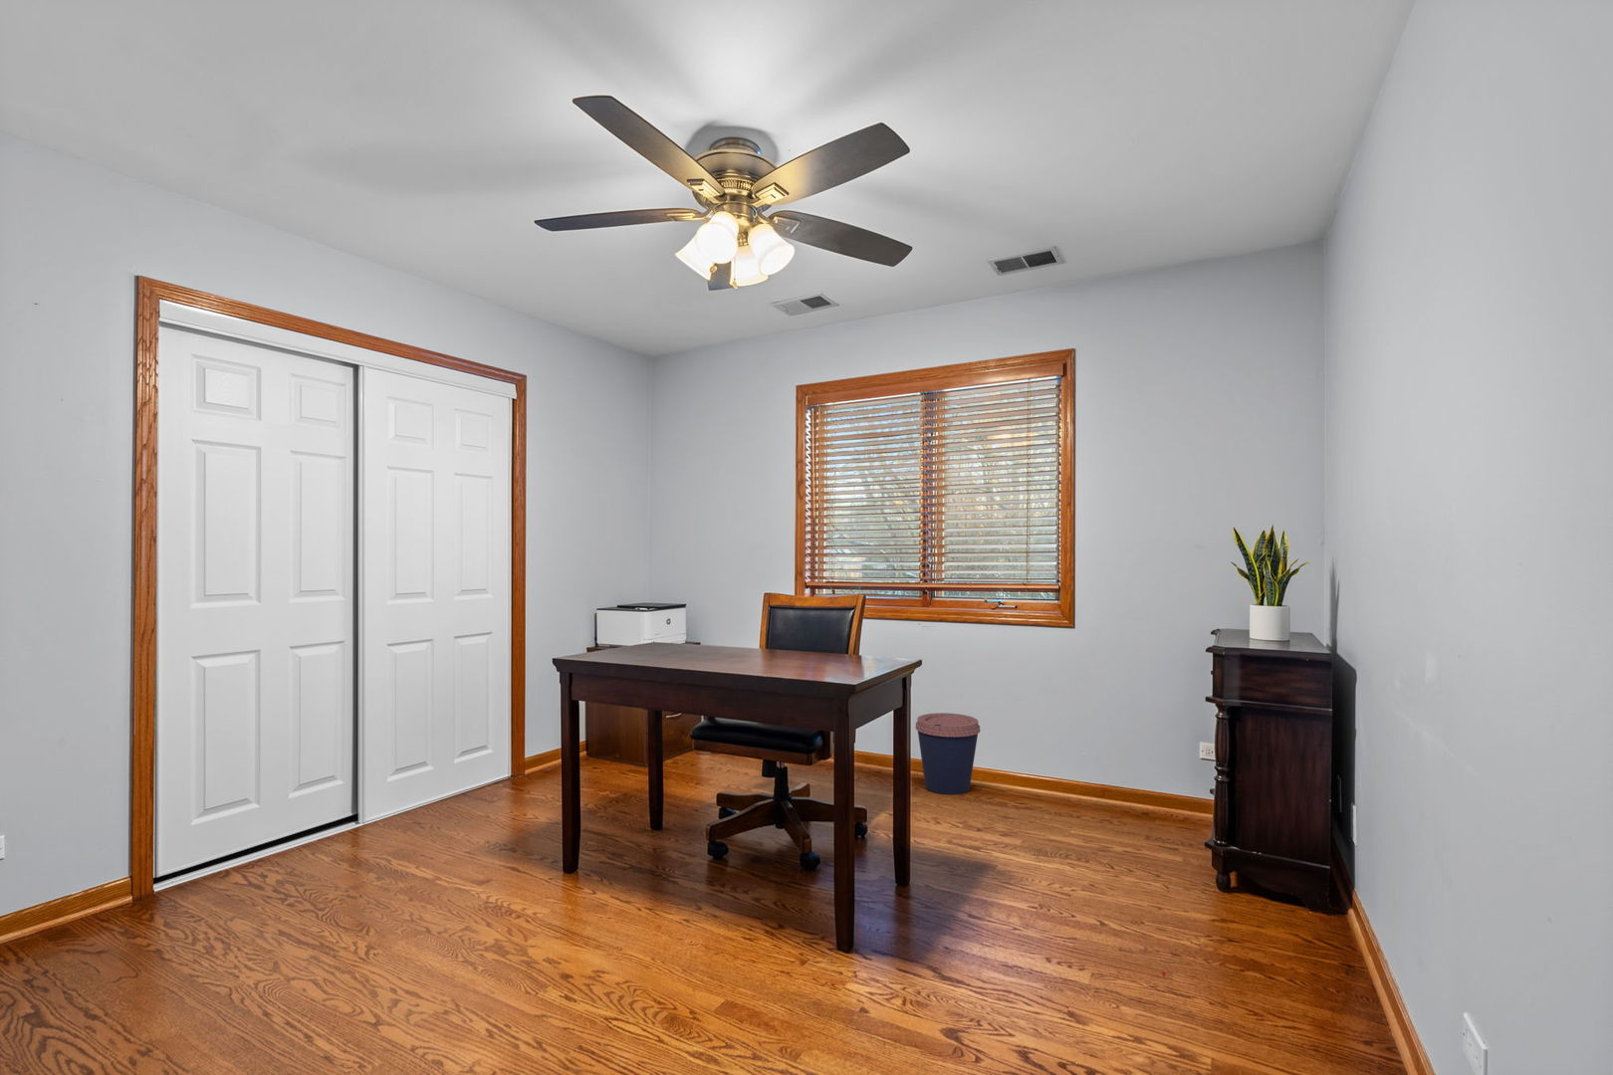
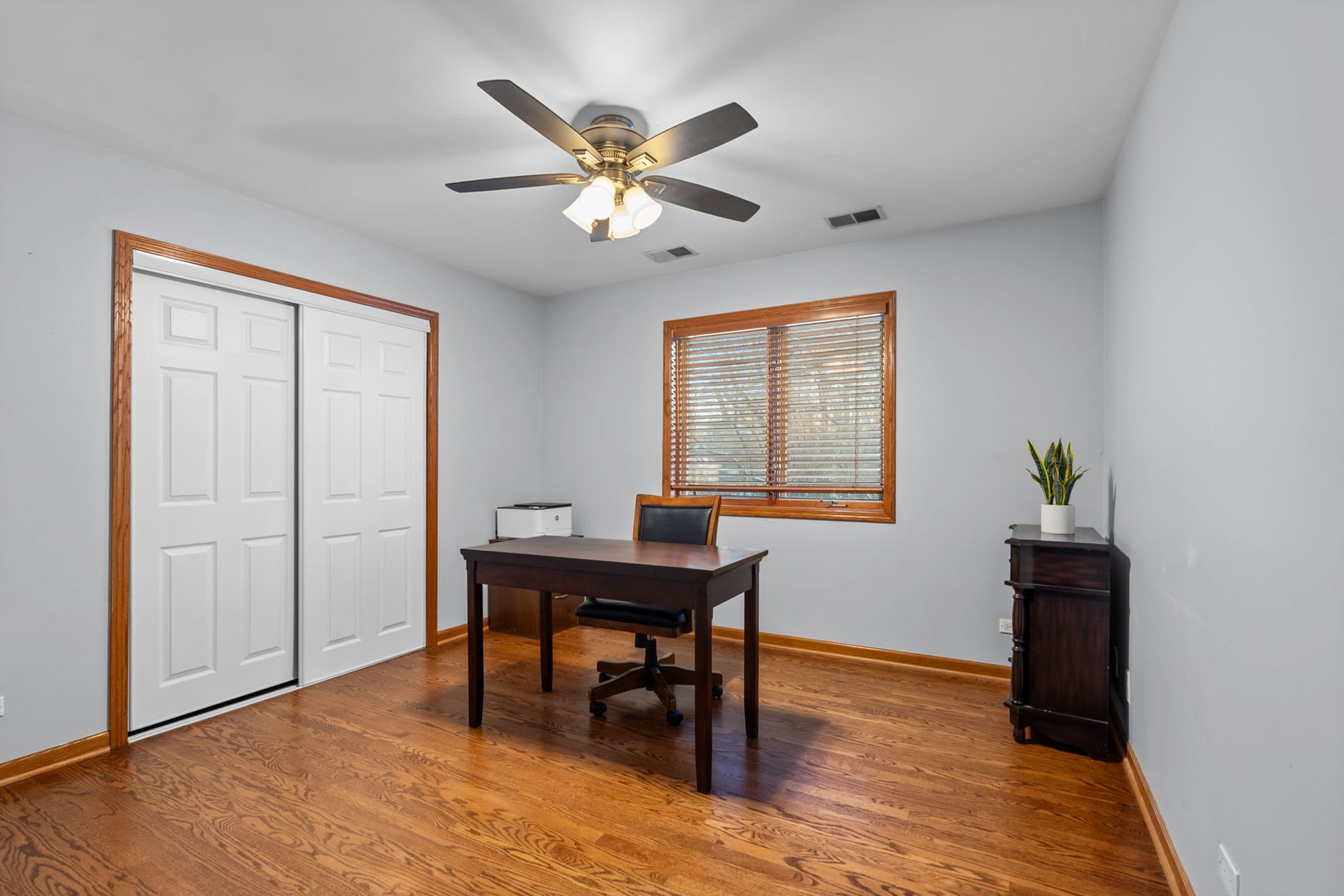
- coffee cup (947, 753)
